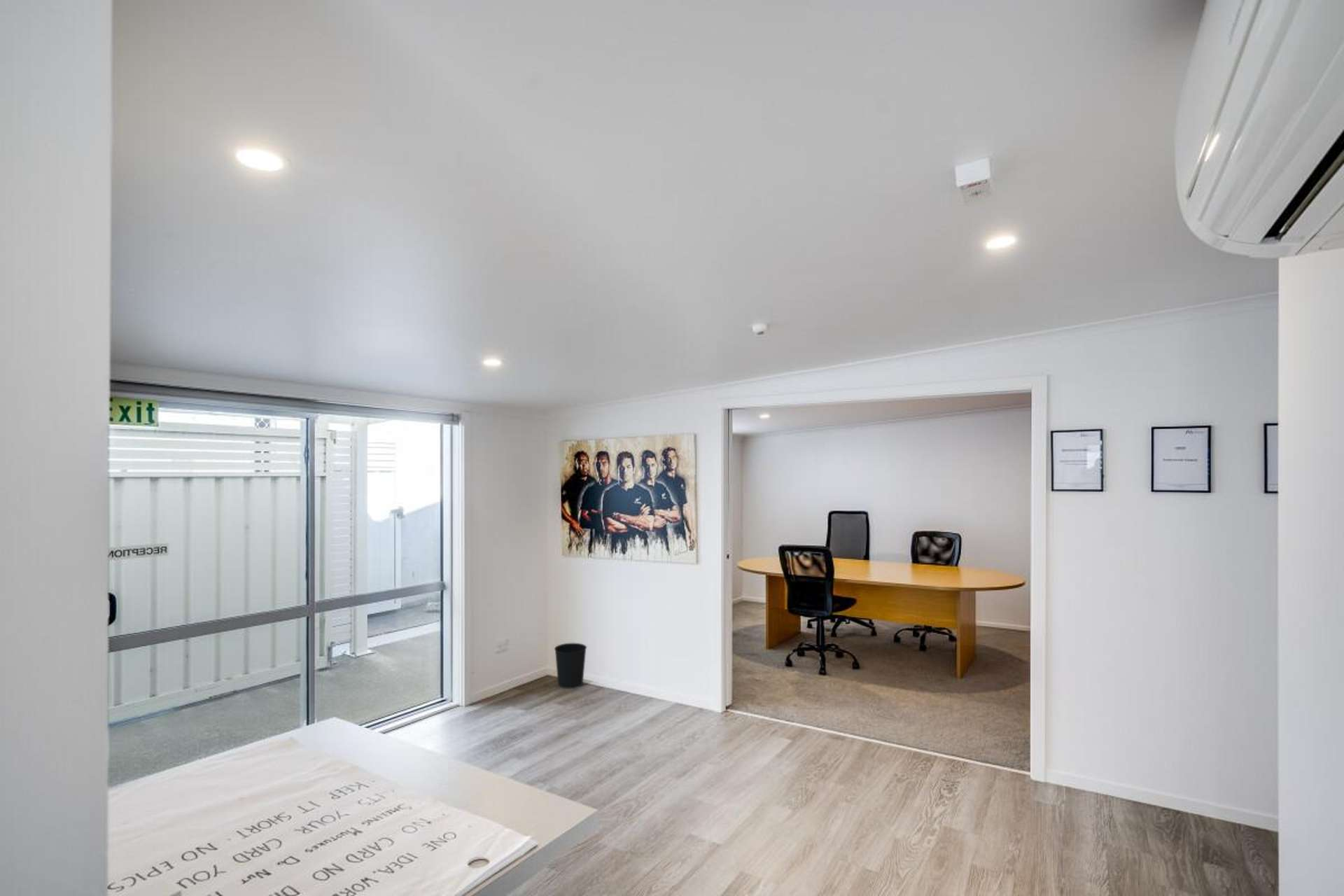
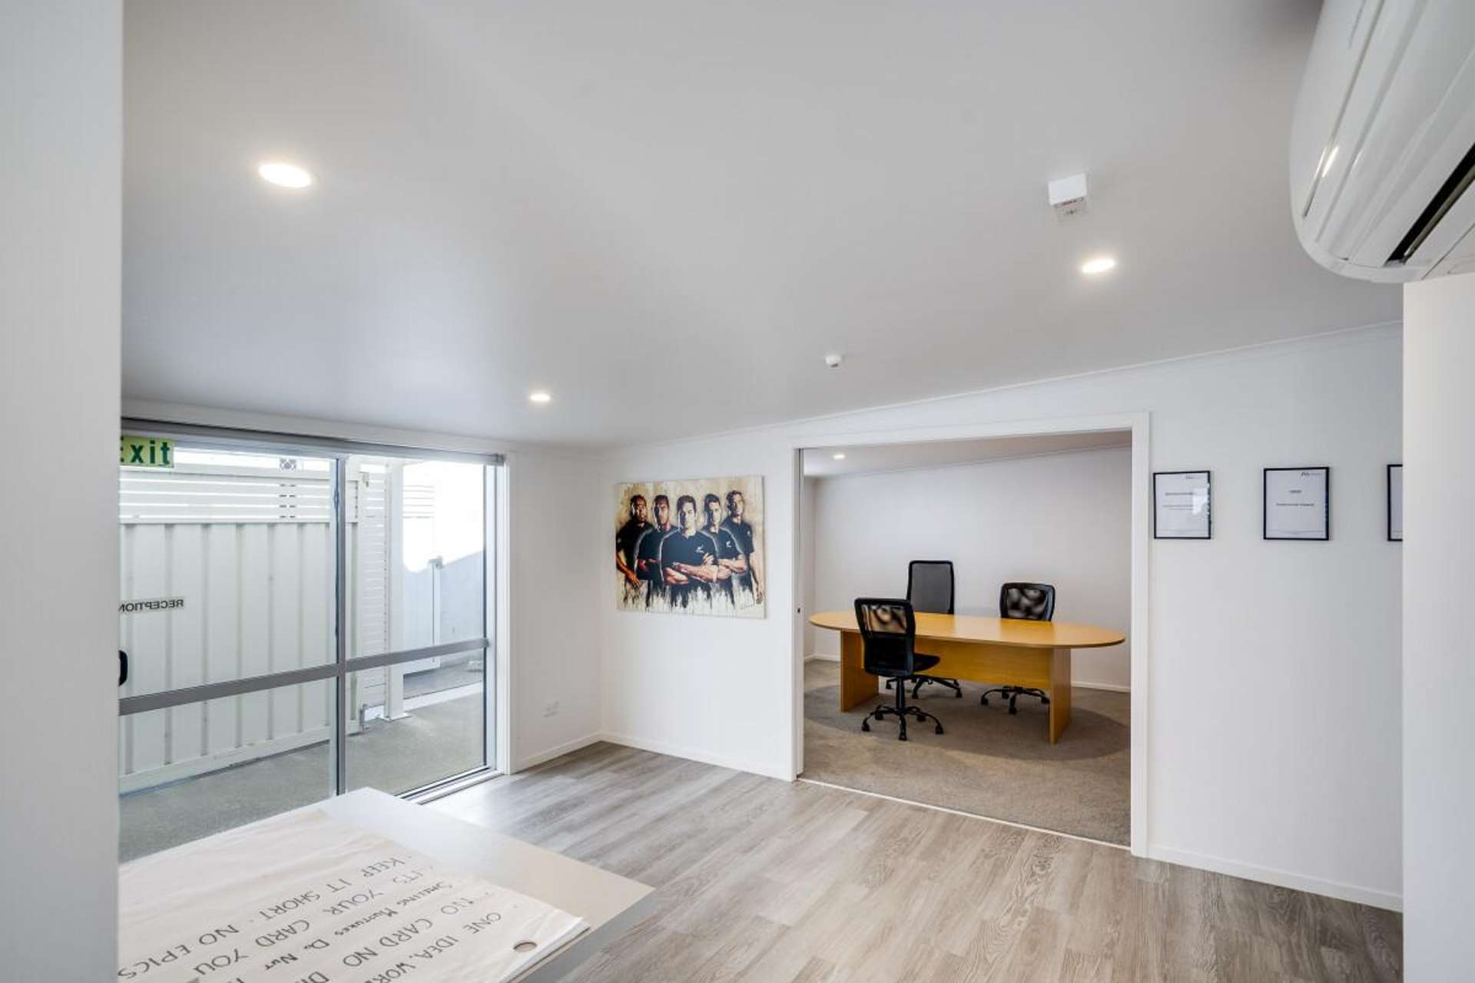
- wastebasket (570, 666)
